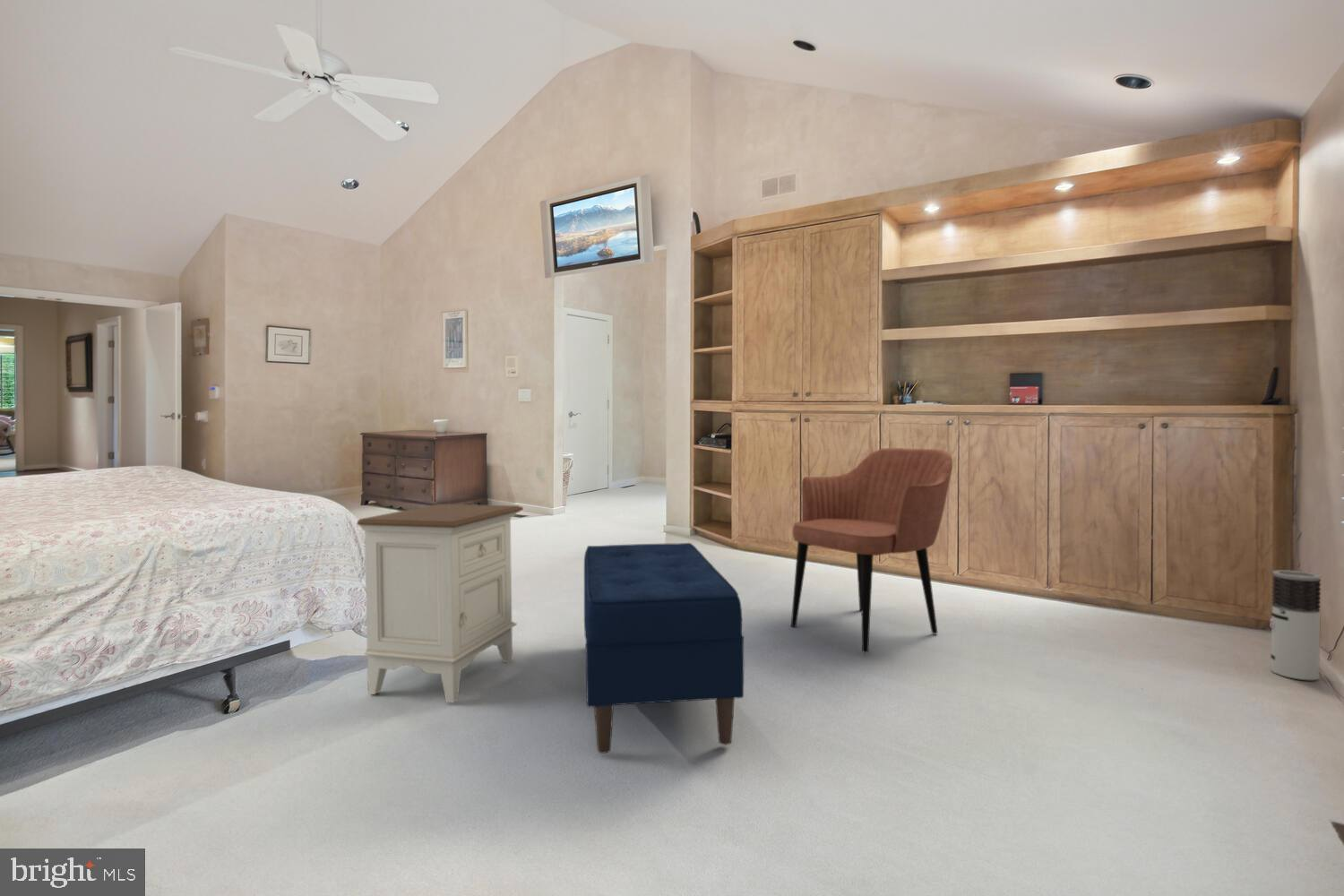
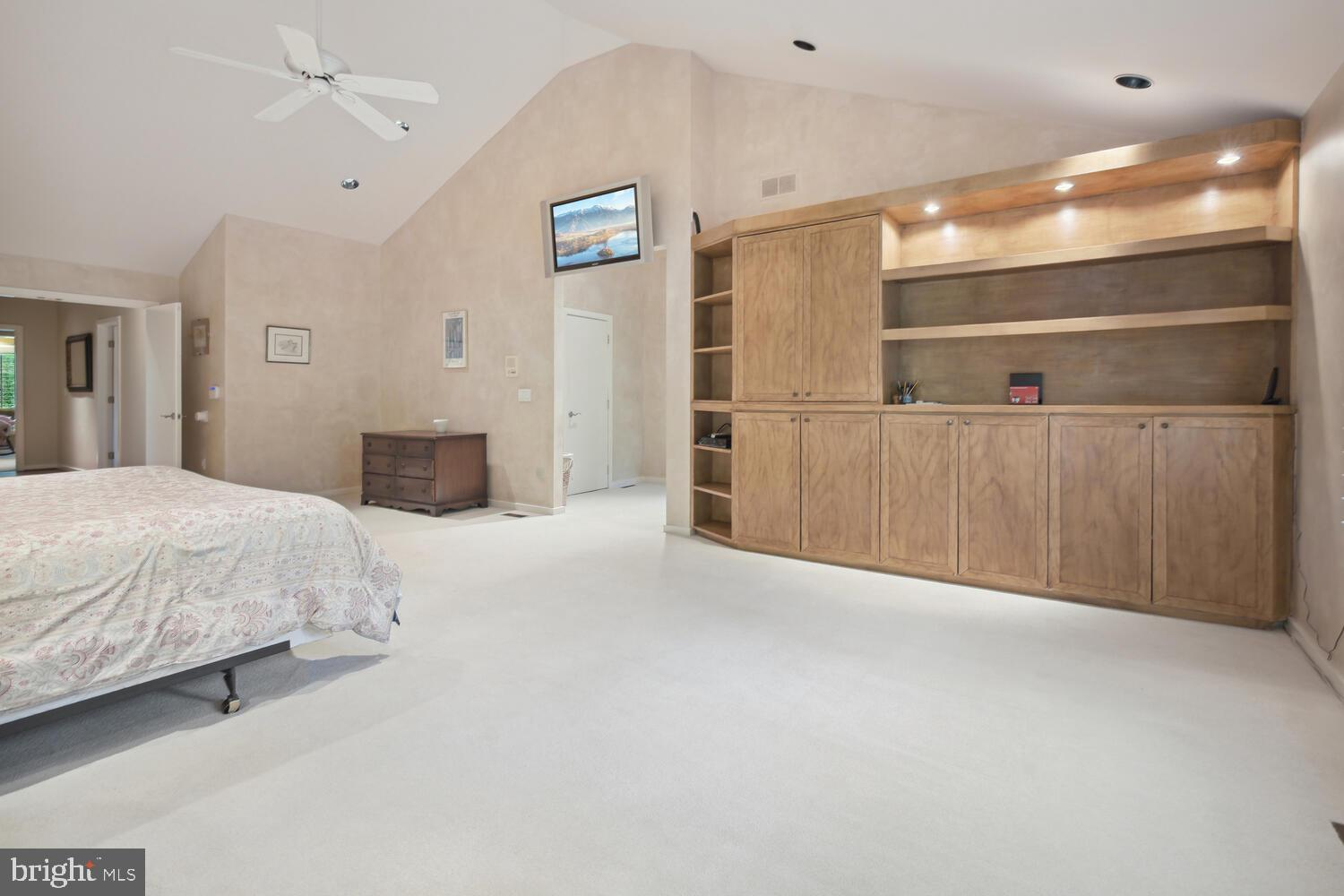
- nightstand (447, 594)
- bench (650, 627)
- armchair (870, 539)
- air purifier (1294, 624)
